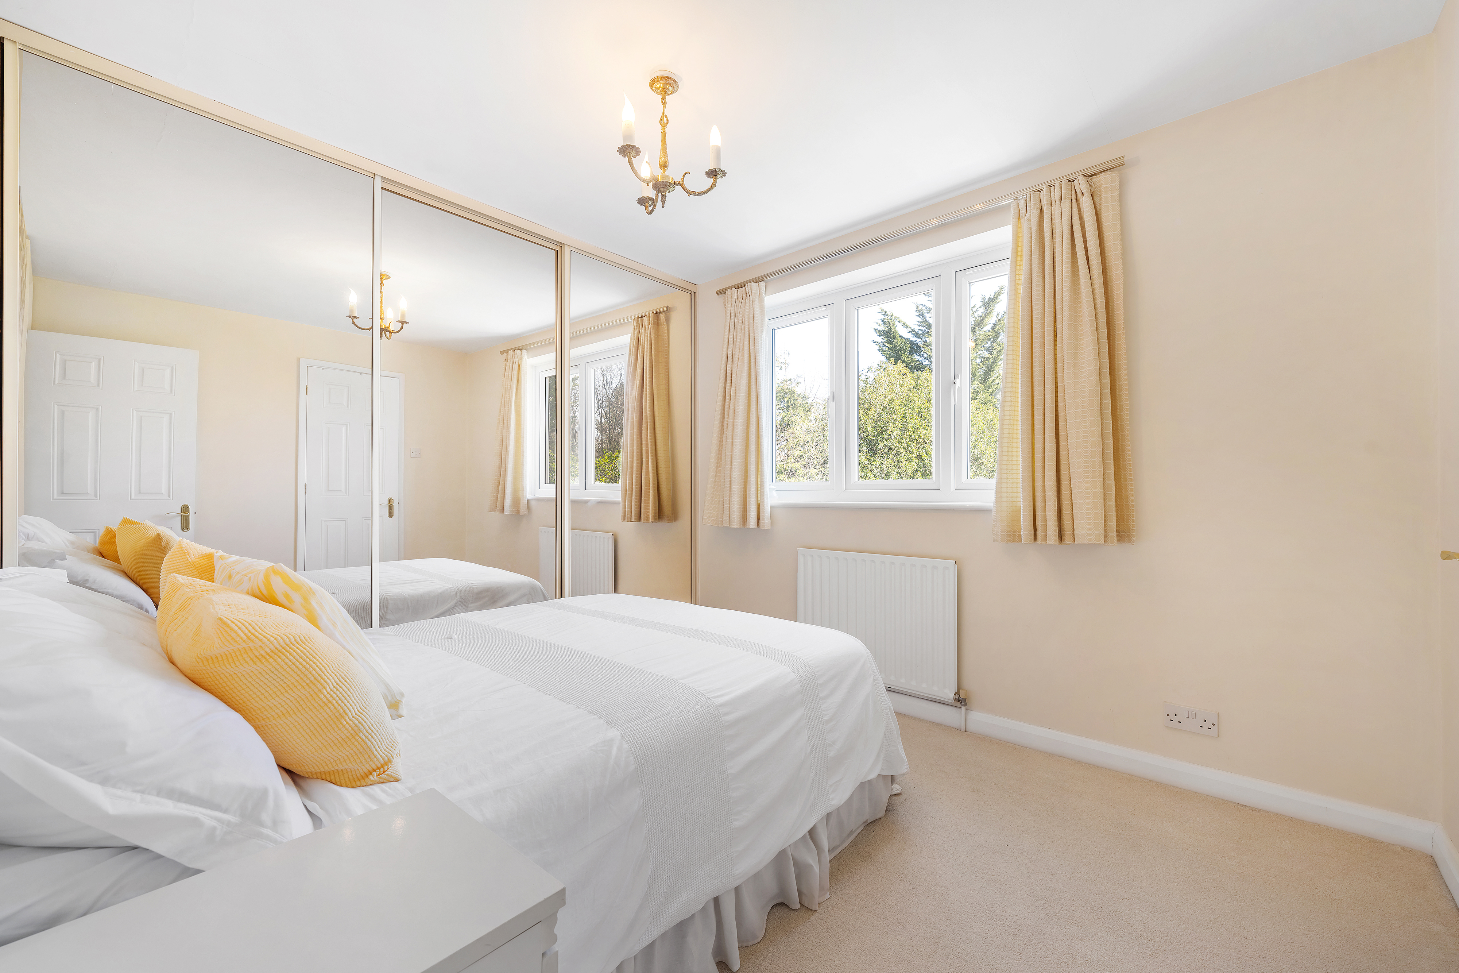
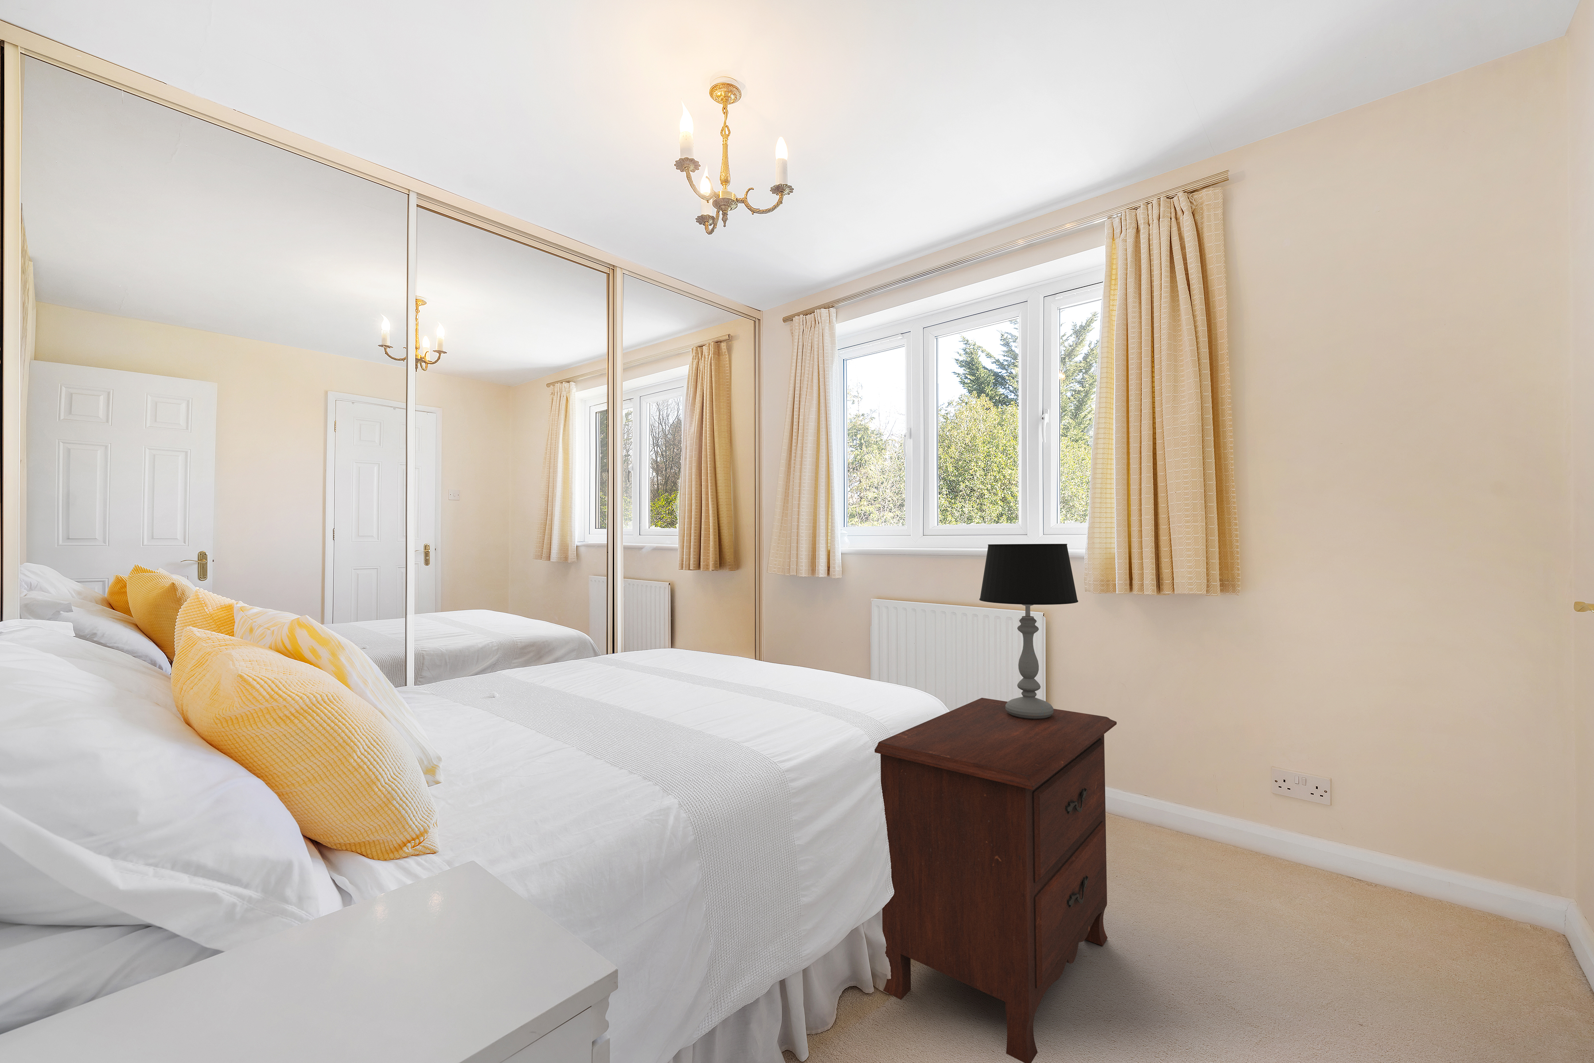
+ table lamp (1028, 628)
+ nightstand (1005, 847)
